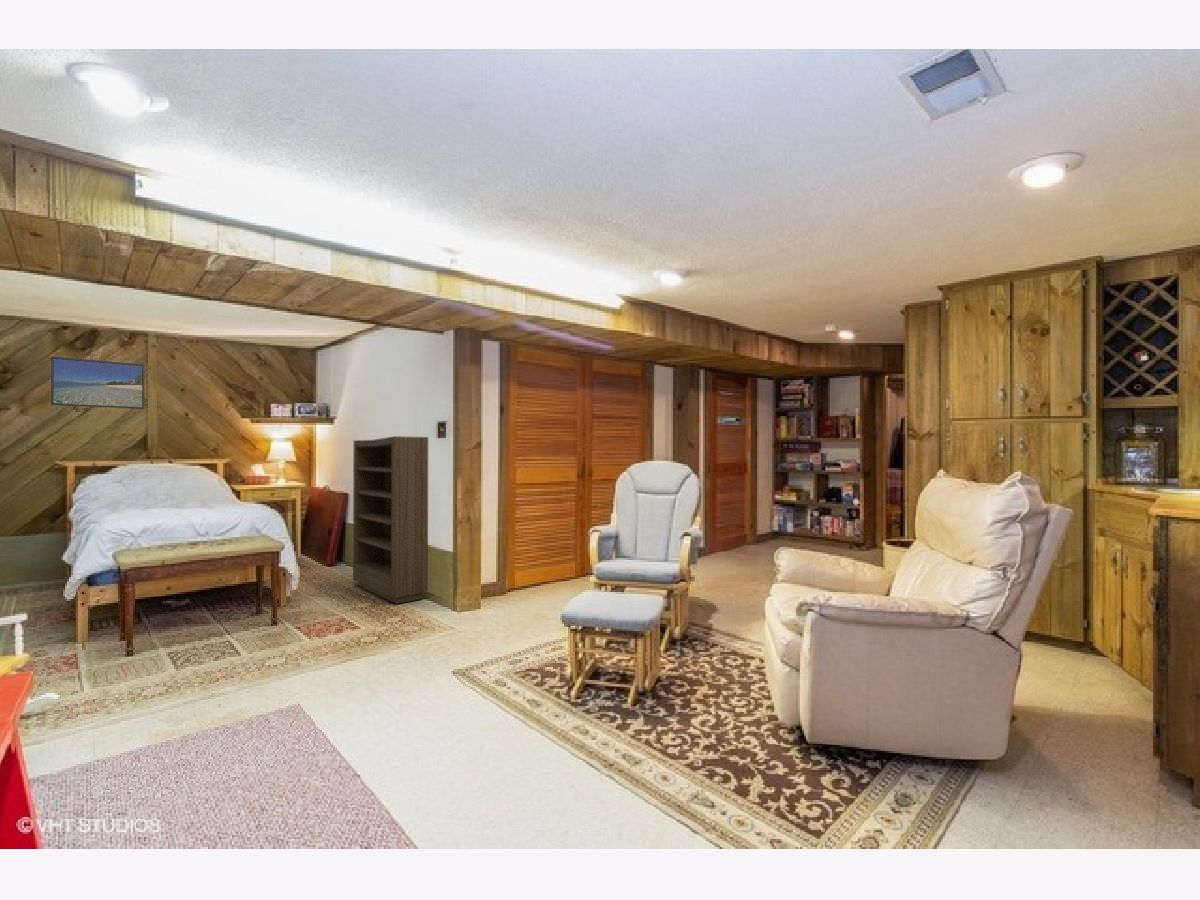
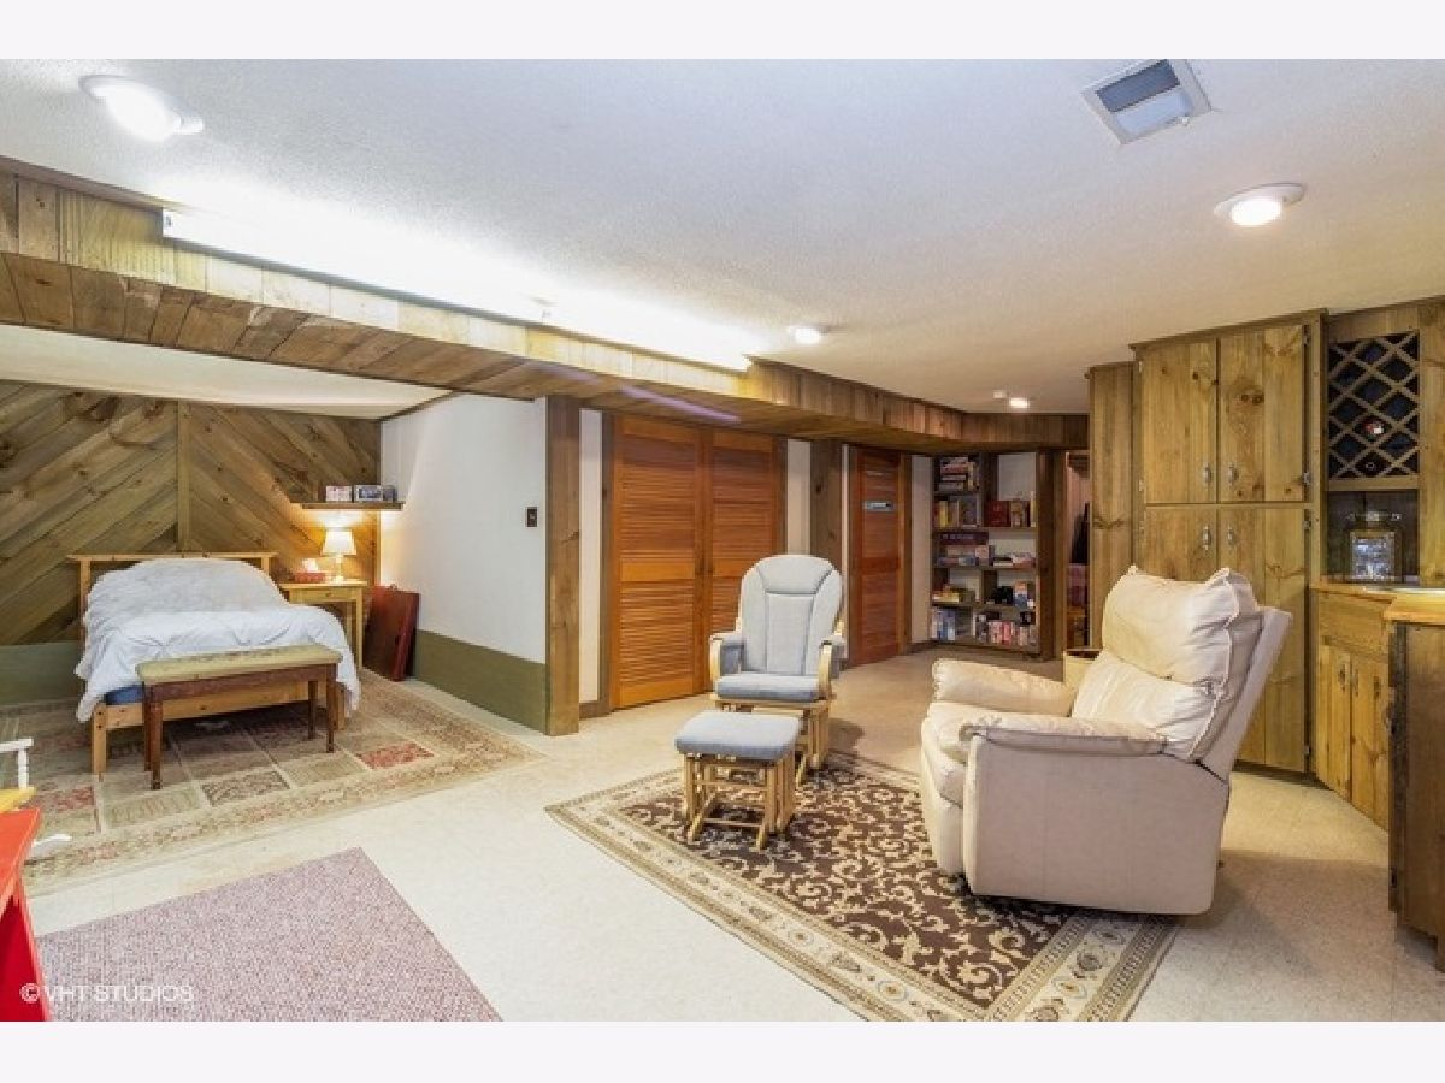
- bookshelf (389, 514)
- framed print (99, 383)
